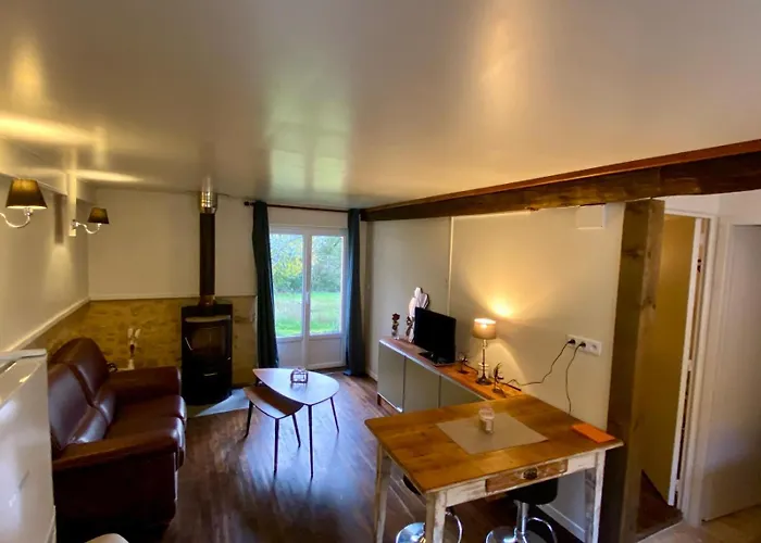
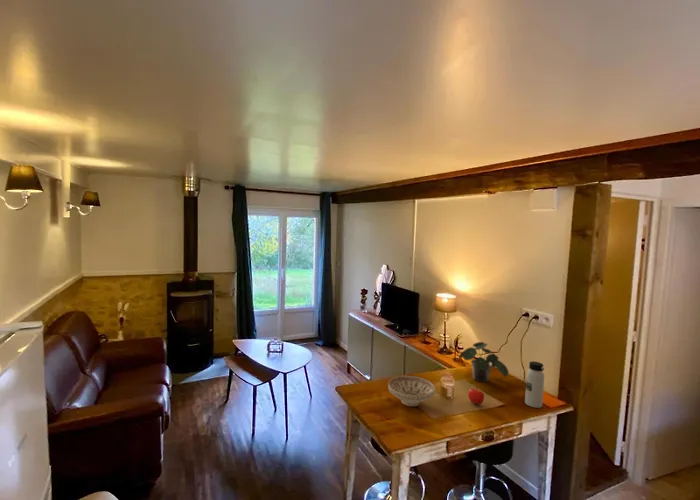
+ fruit (475, 395)
+ water bottle (534, 383)
+ potted plant (483, 361)
+ decorative bowl (410, 393)
